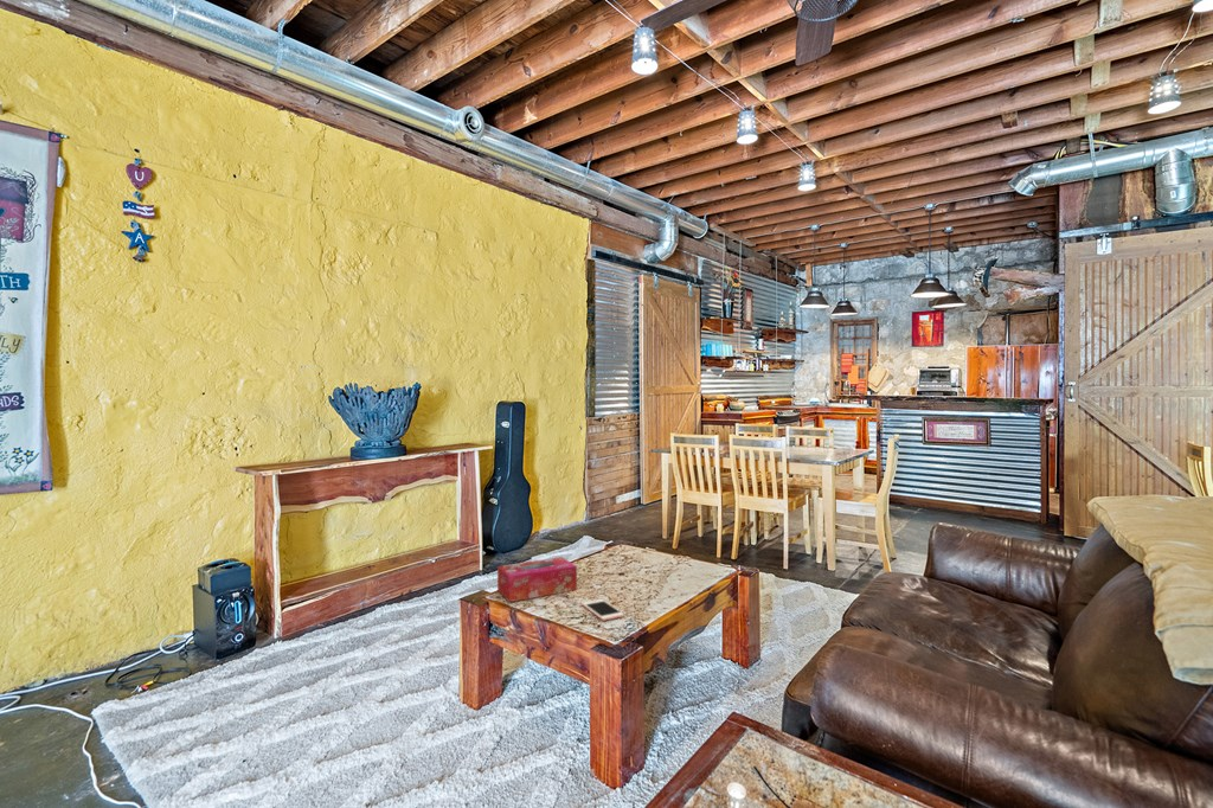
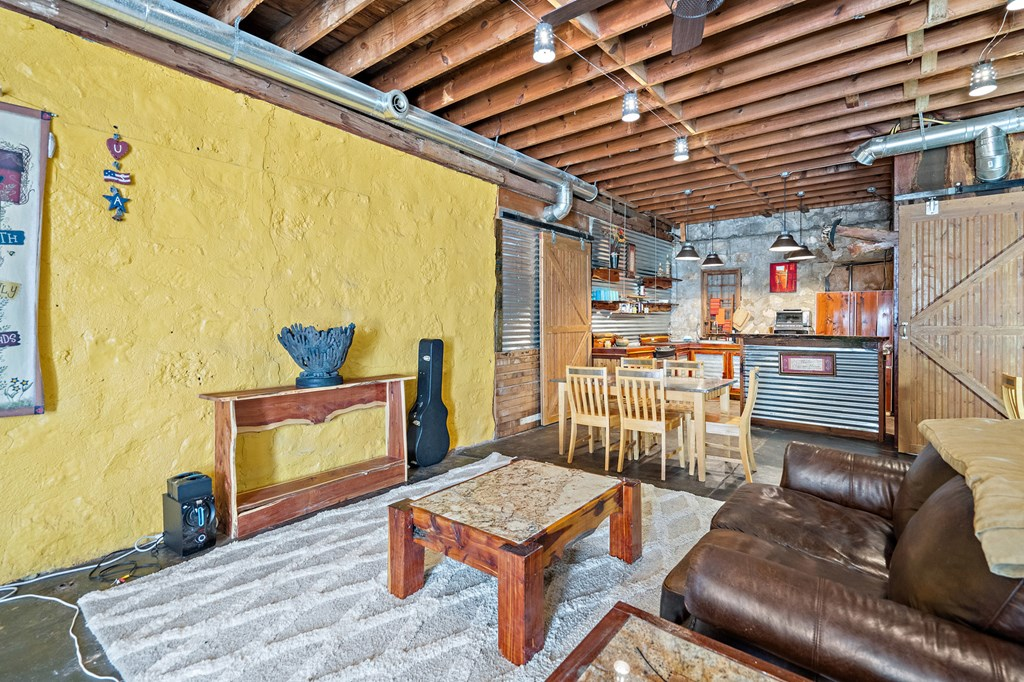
- cell phone (602, 609)
- tissue box (537, 577)
